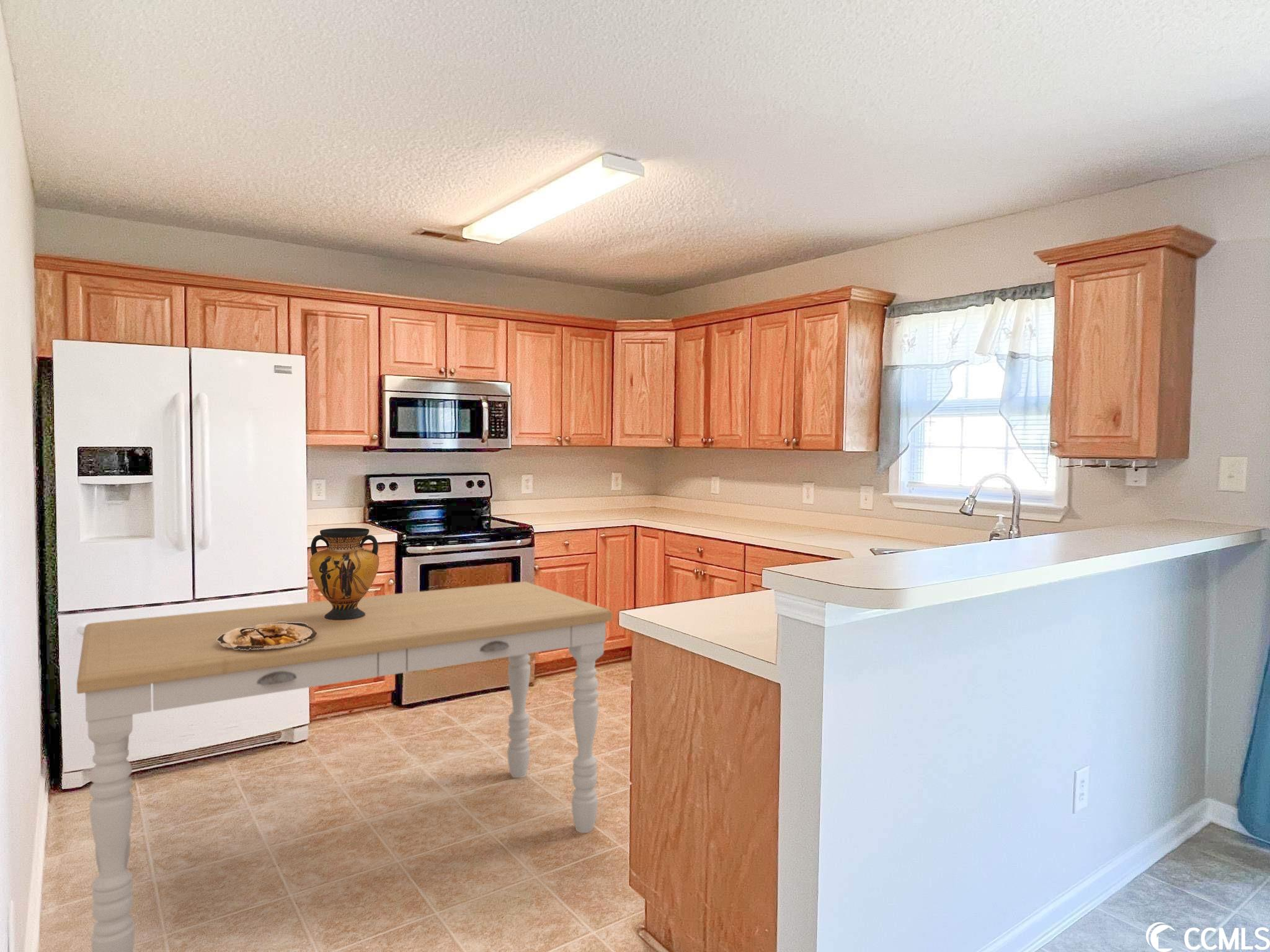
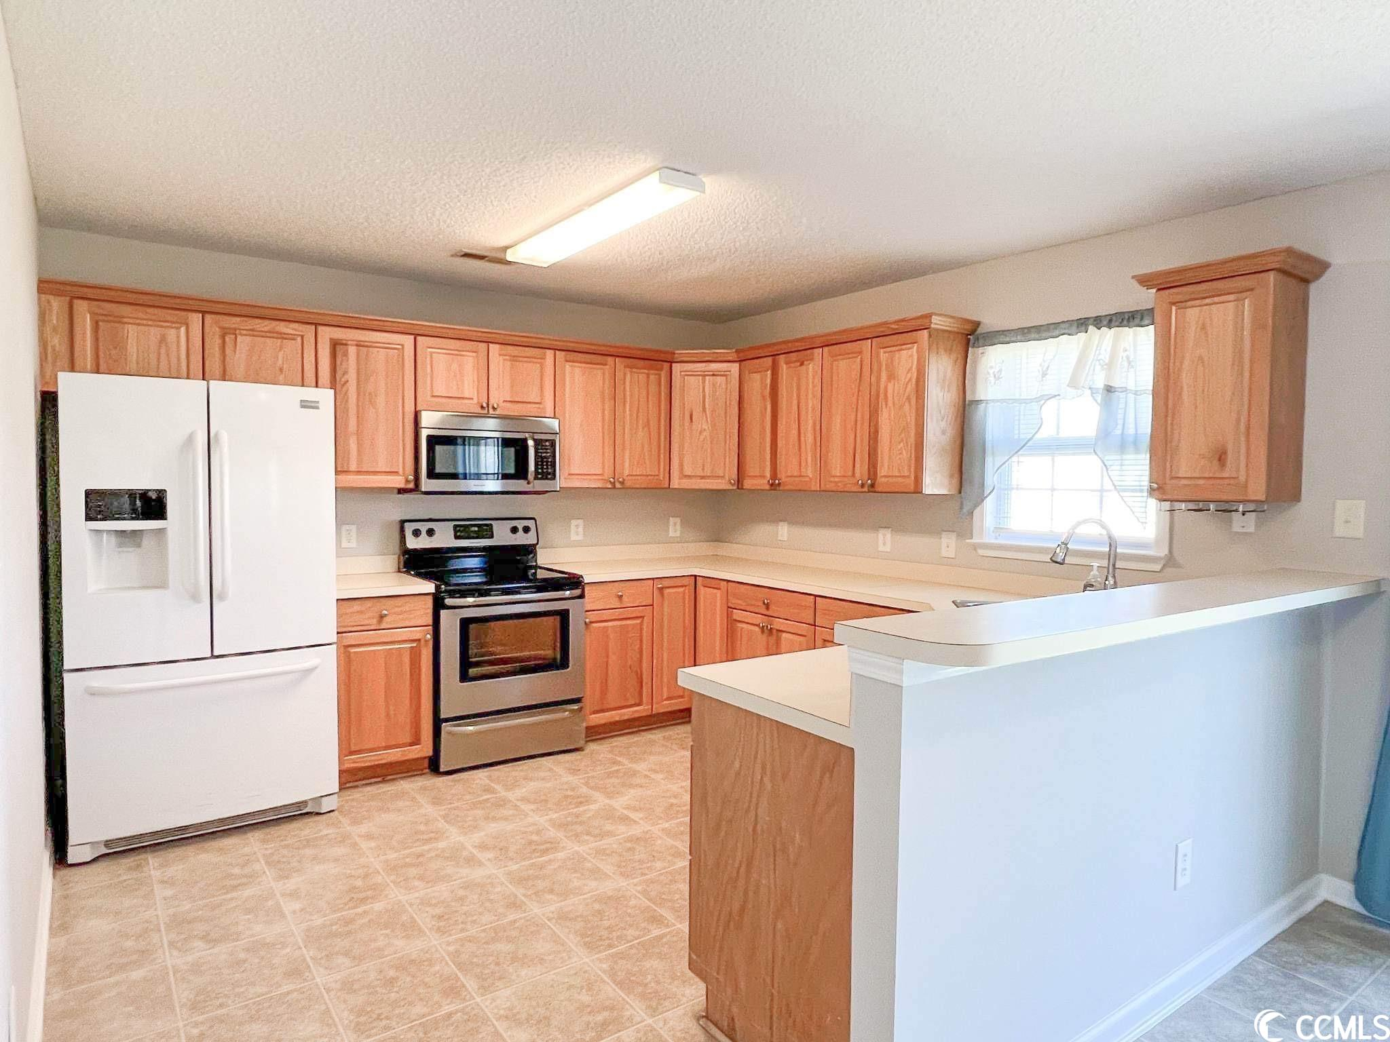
- food plate (269, 633)
- dining table (355, 680)
- vase (344, 573)
